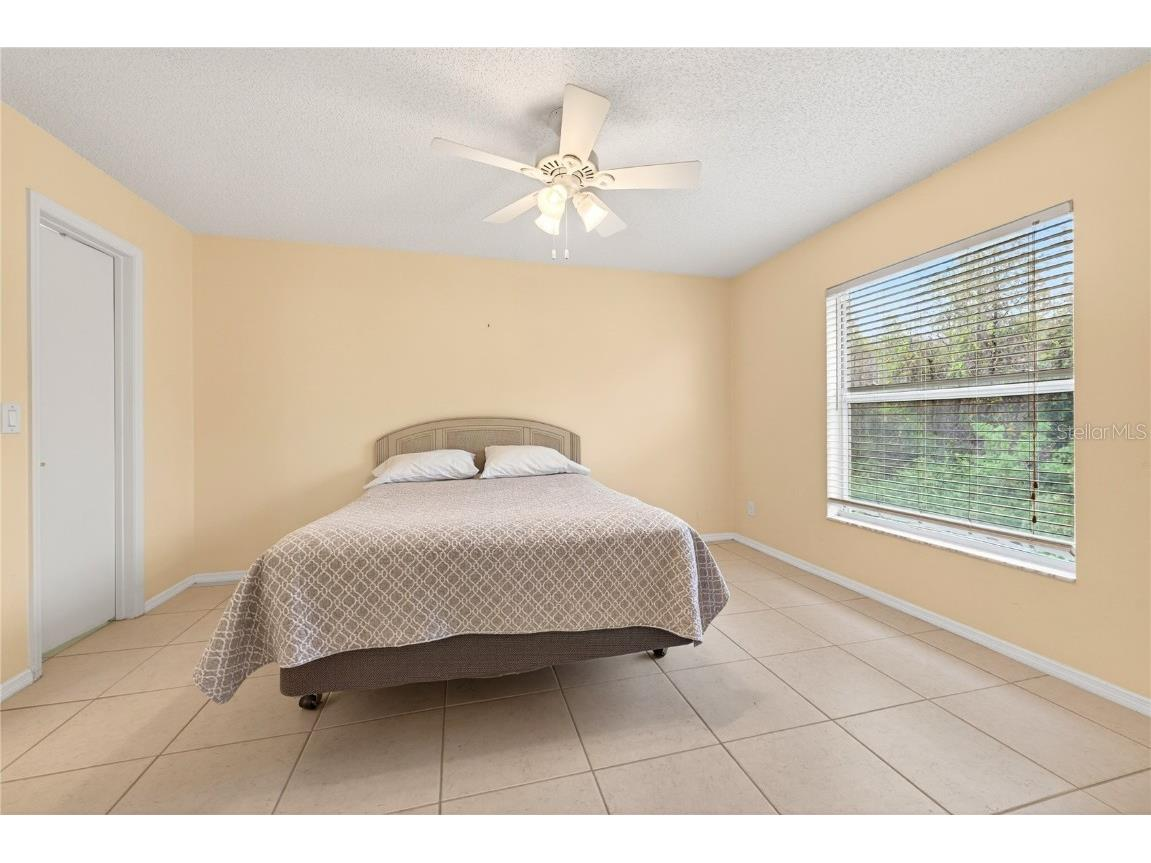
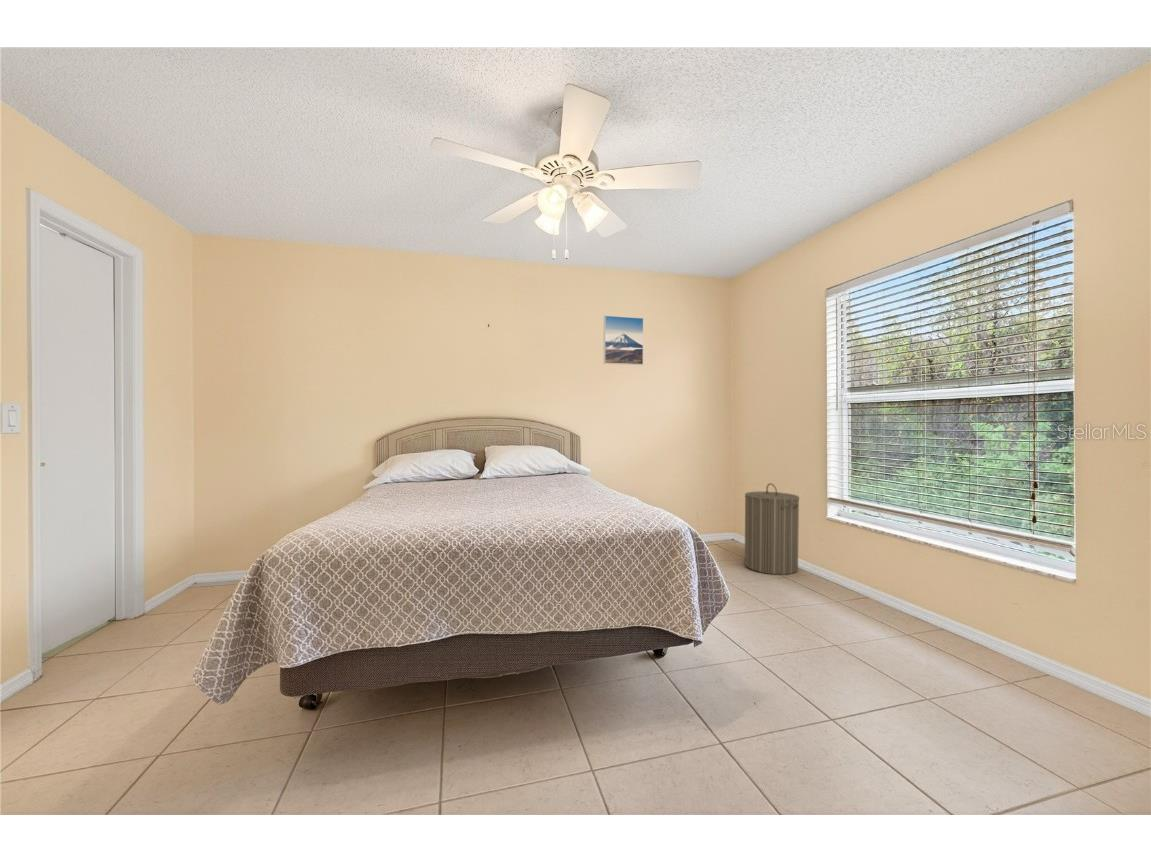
+ laundry hamper (771, 525)
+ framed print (623, 340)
